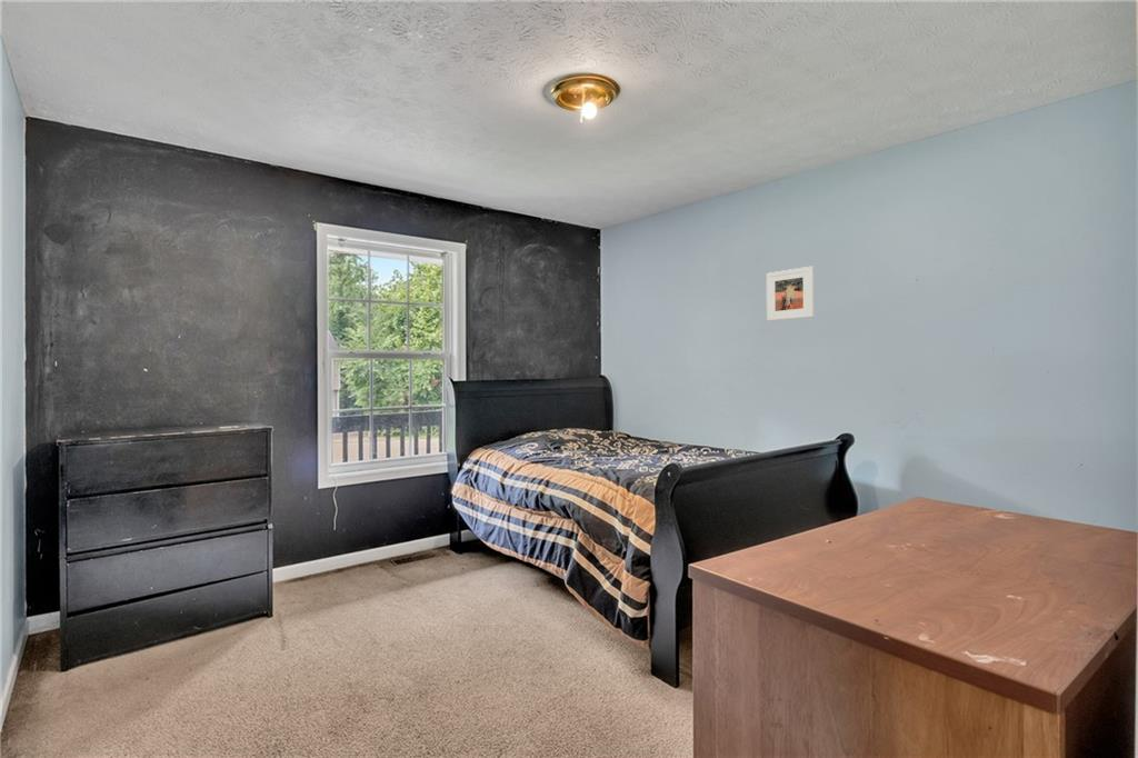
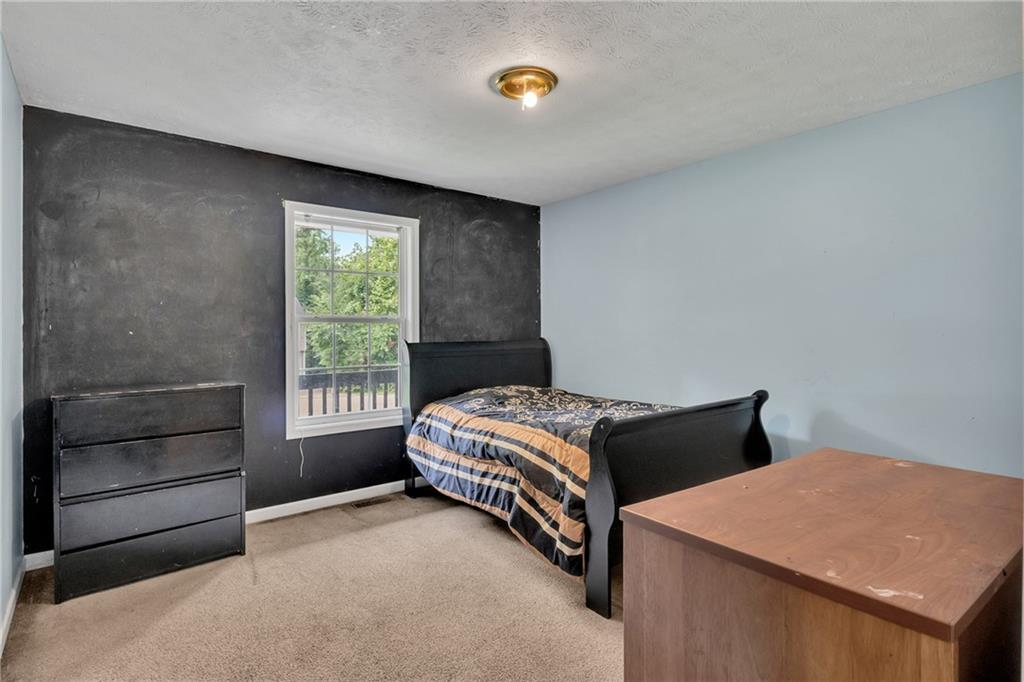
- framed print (789, 295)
